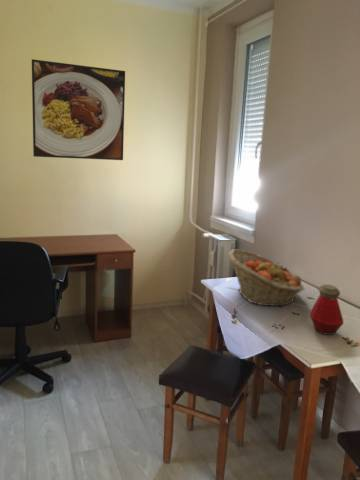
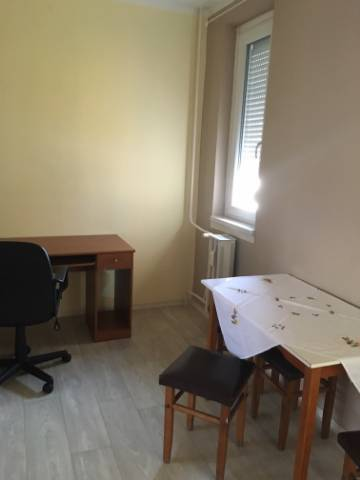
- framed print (80, 113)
- fruit basket (264, 275)
- bottle (327, 308)
